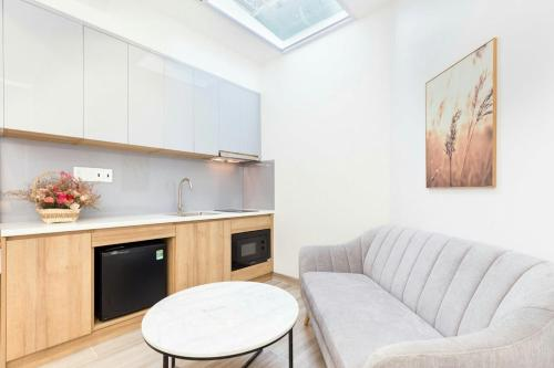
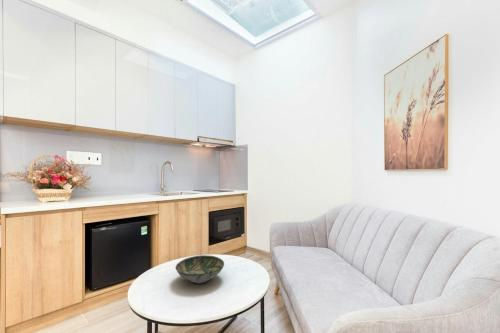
+ bowl (200, 271)
